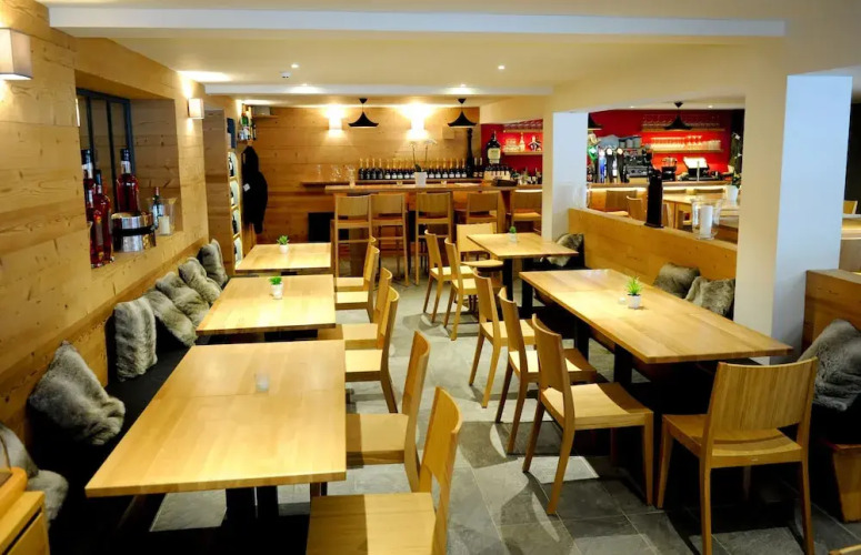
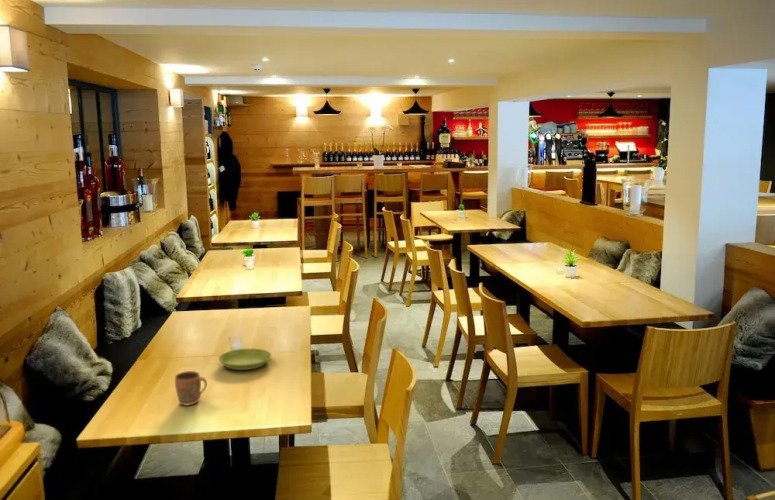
+ mug (189, 388)
+ saucer (245, 359)
